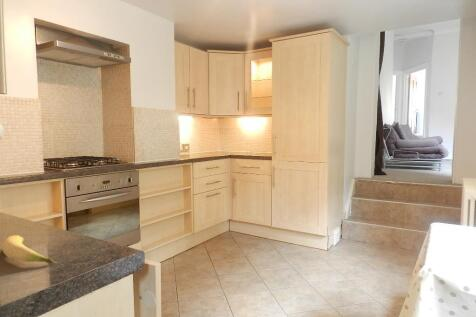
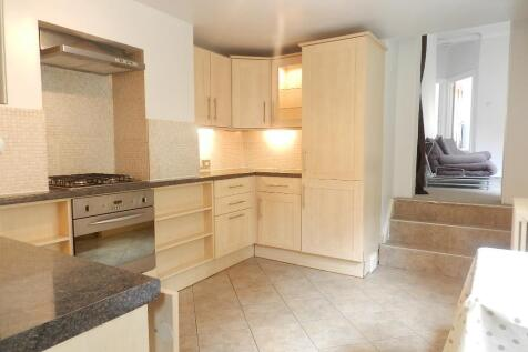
- banana (24, 246)
